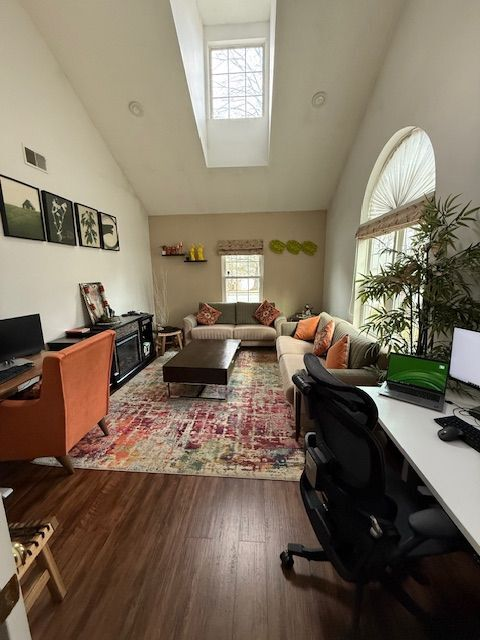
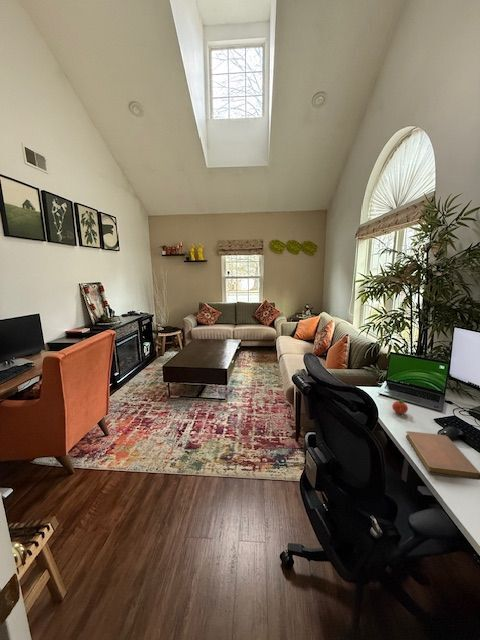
+ notebook (438, 452)
+ apple (400, 405)
